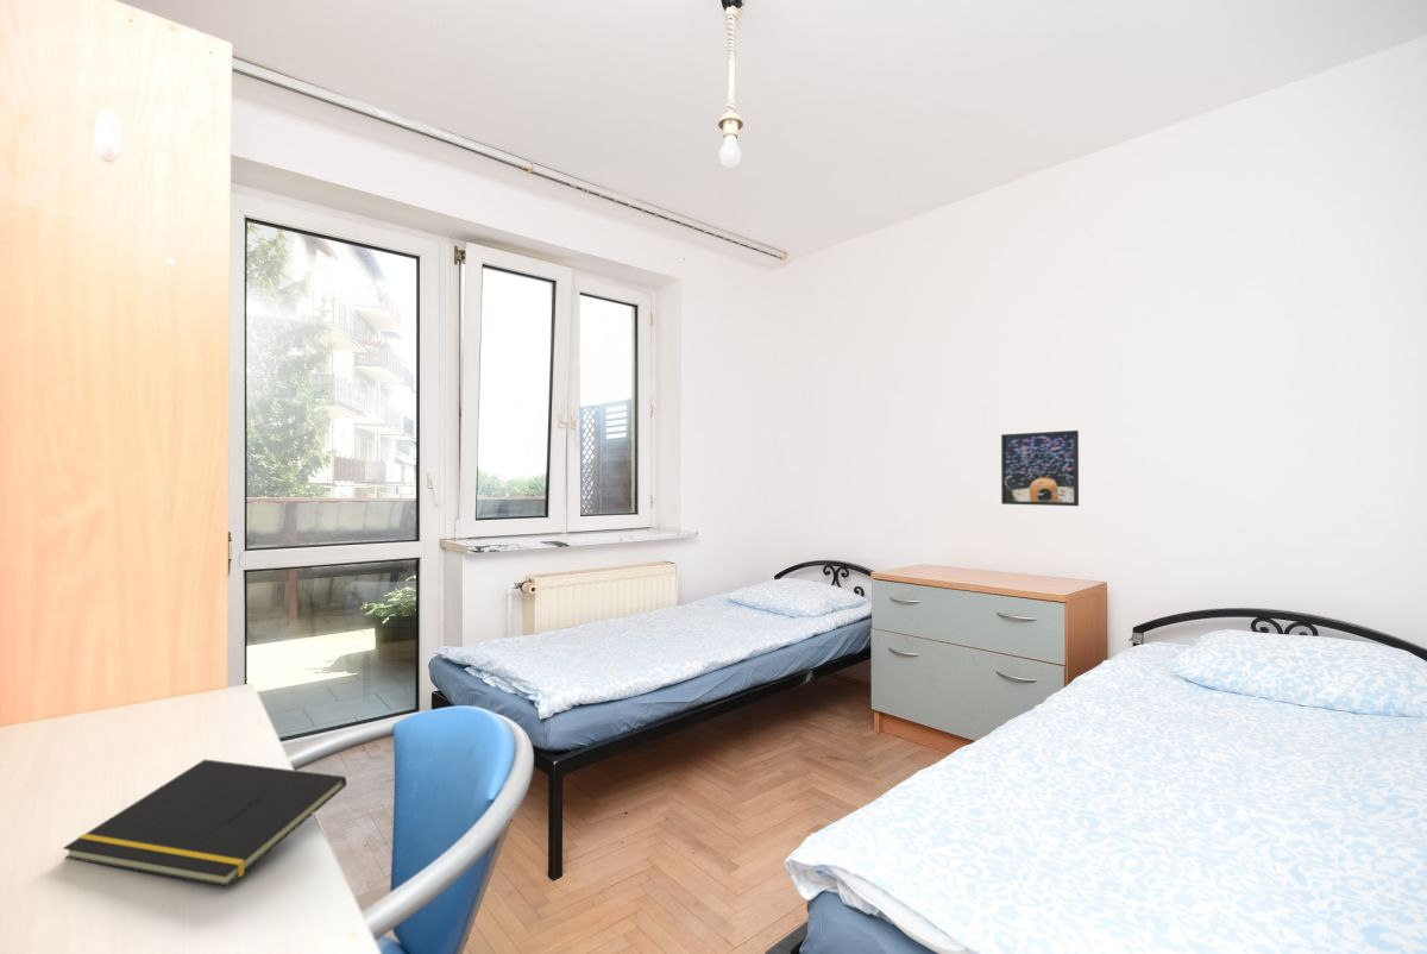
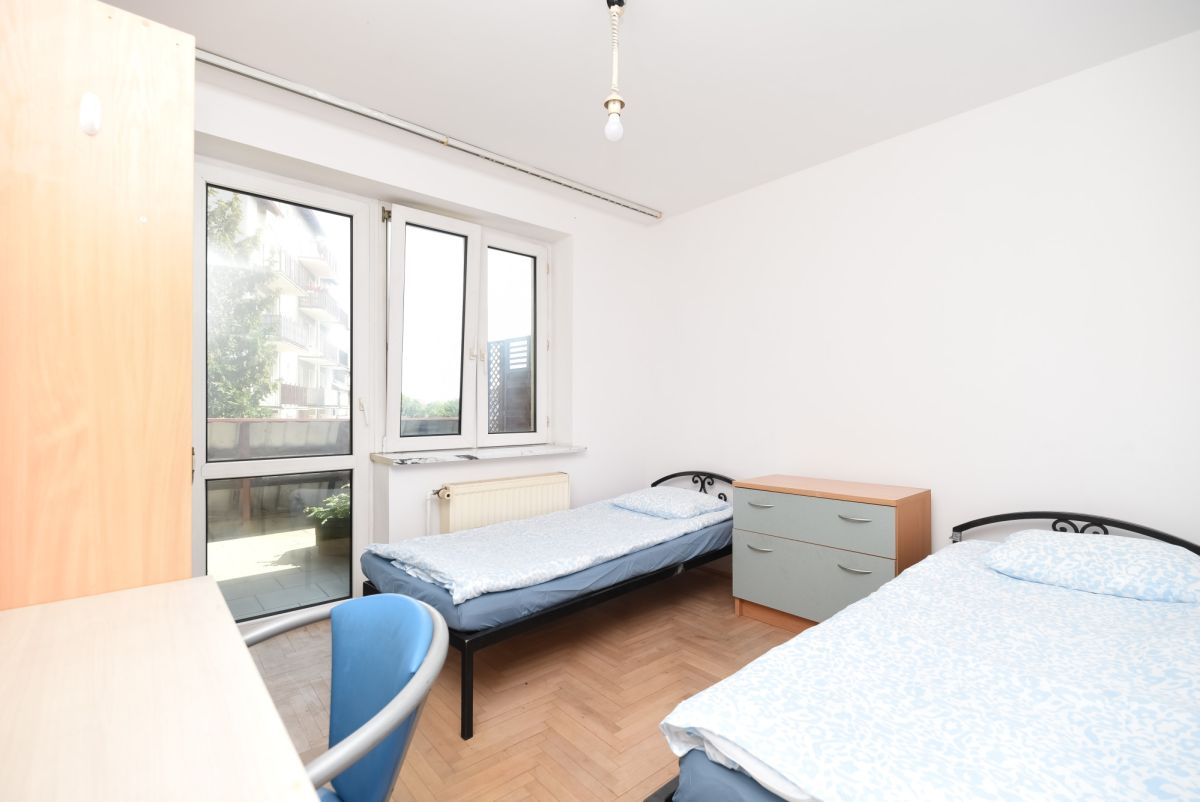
- notepad (214, 814)
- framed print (1038, 469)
